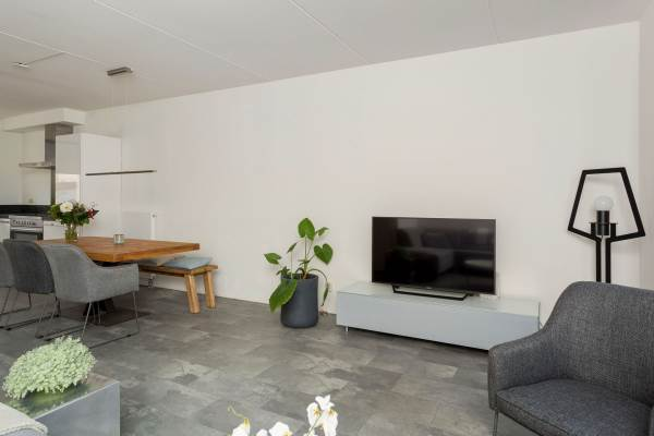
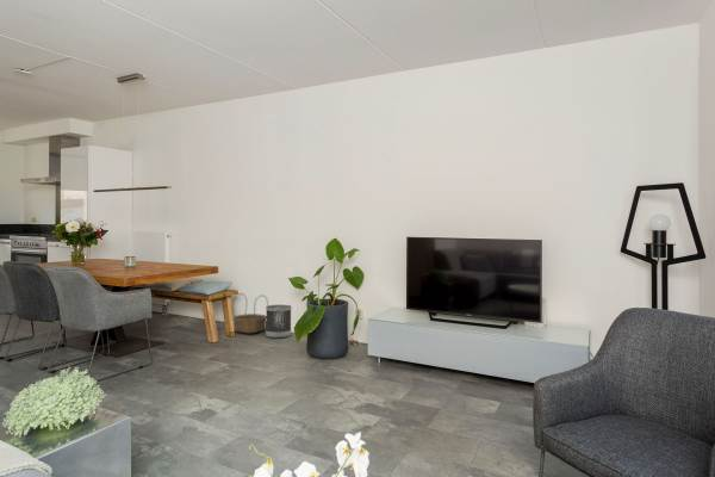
+ basket (250, 314)
+ wastebasket (278, 320)
